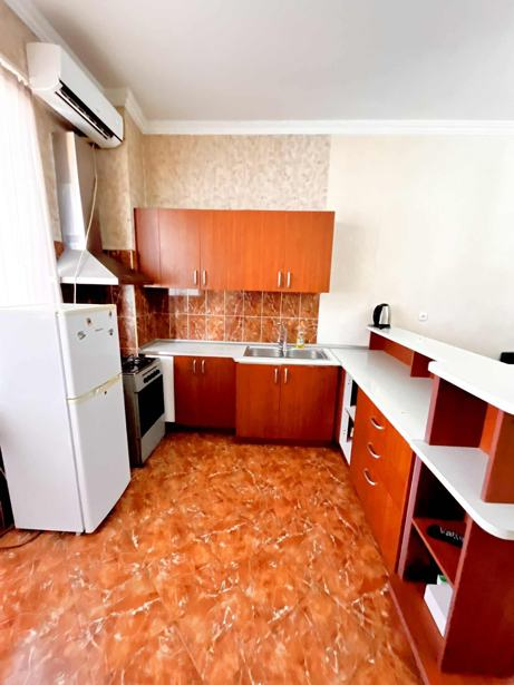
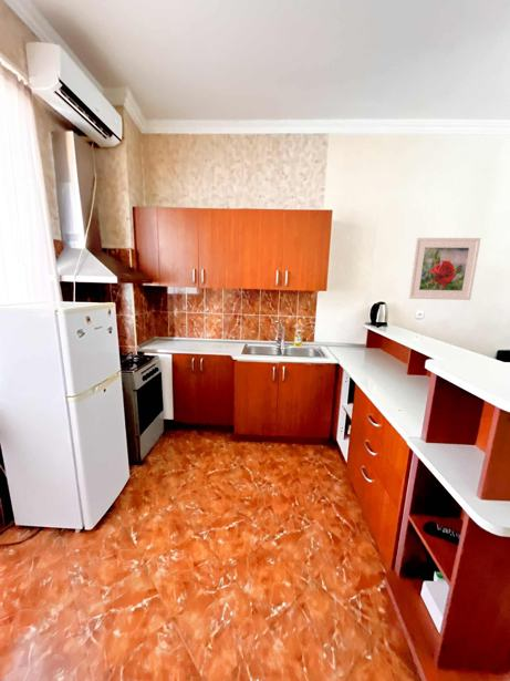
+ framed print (443, 269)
